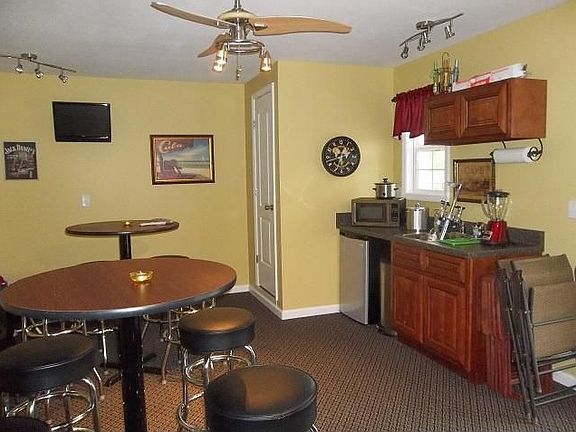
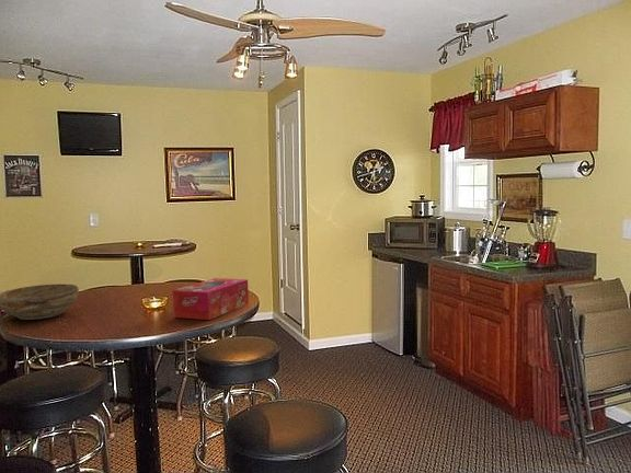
+ tissue box (213, 297)
+ bowl (38, 302)
